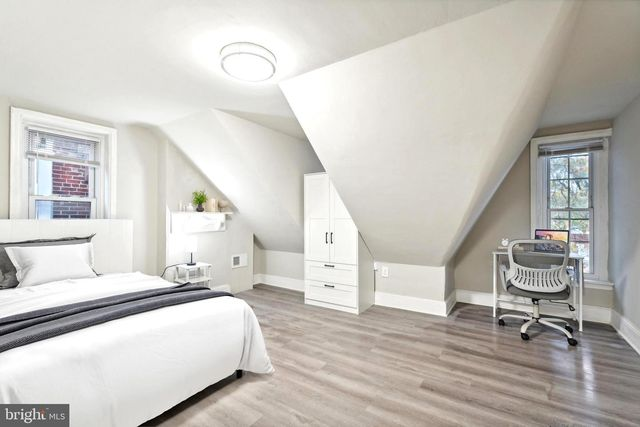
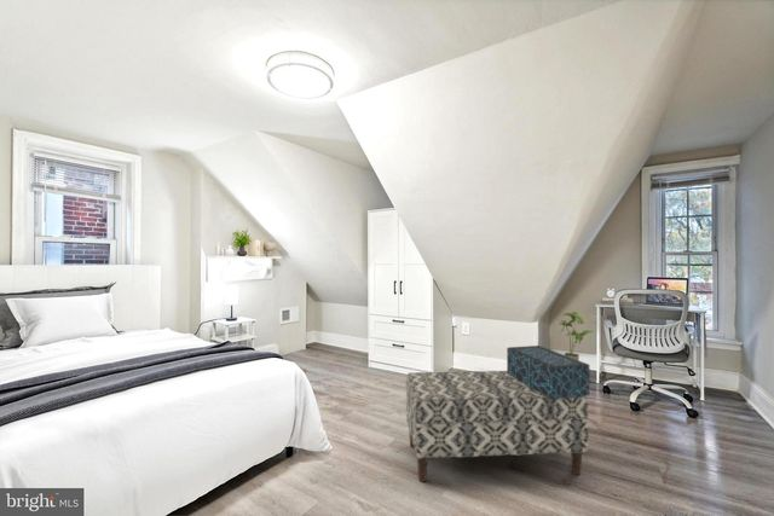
+ decorative box (545, 369)
+ bench (489, 421)
+ house plant (576, 342)
